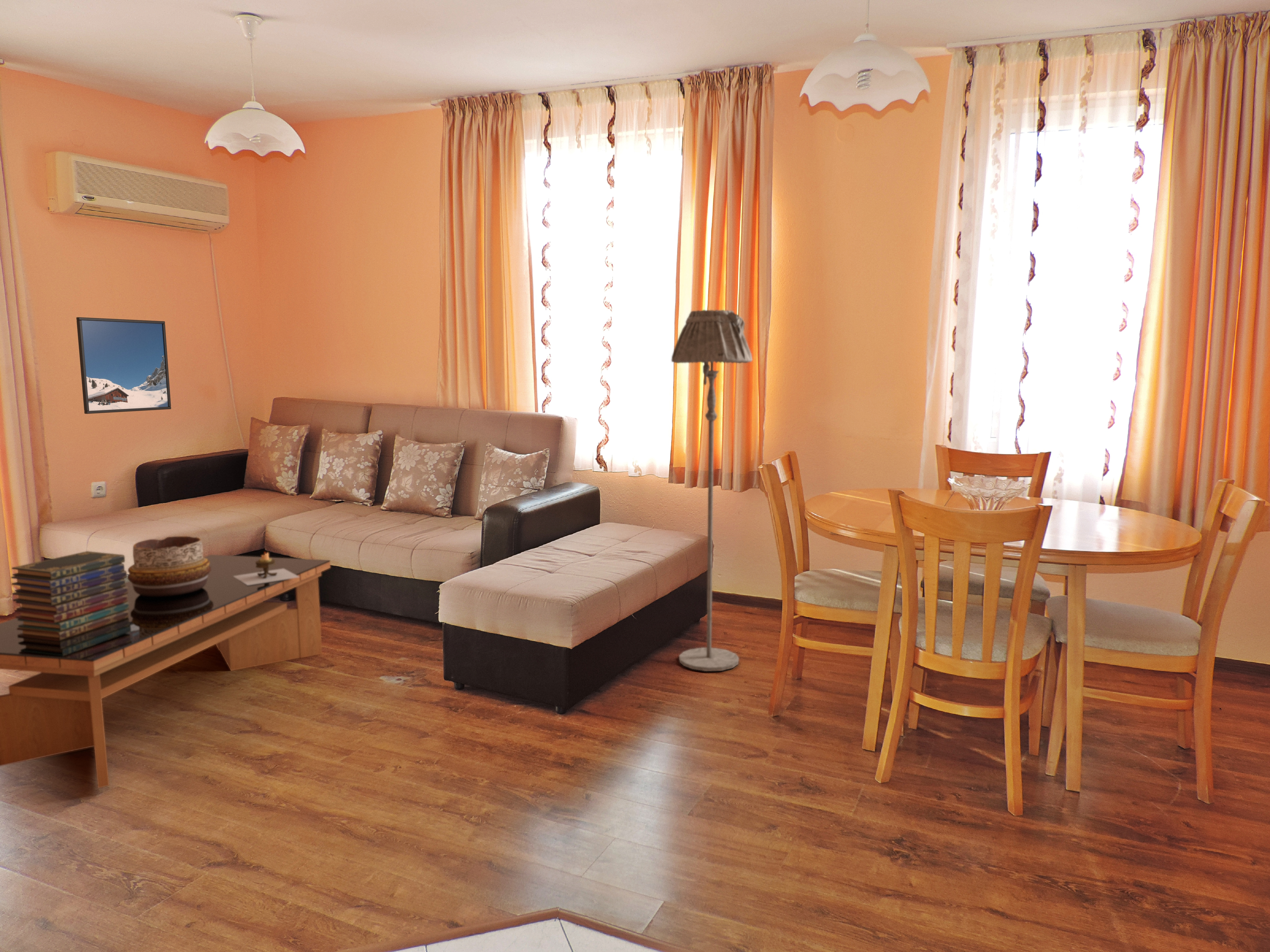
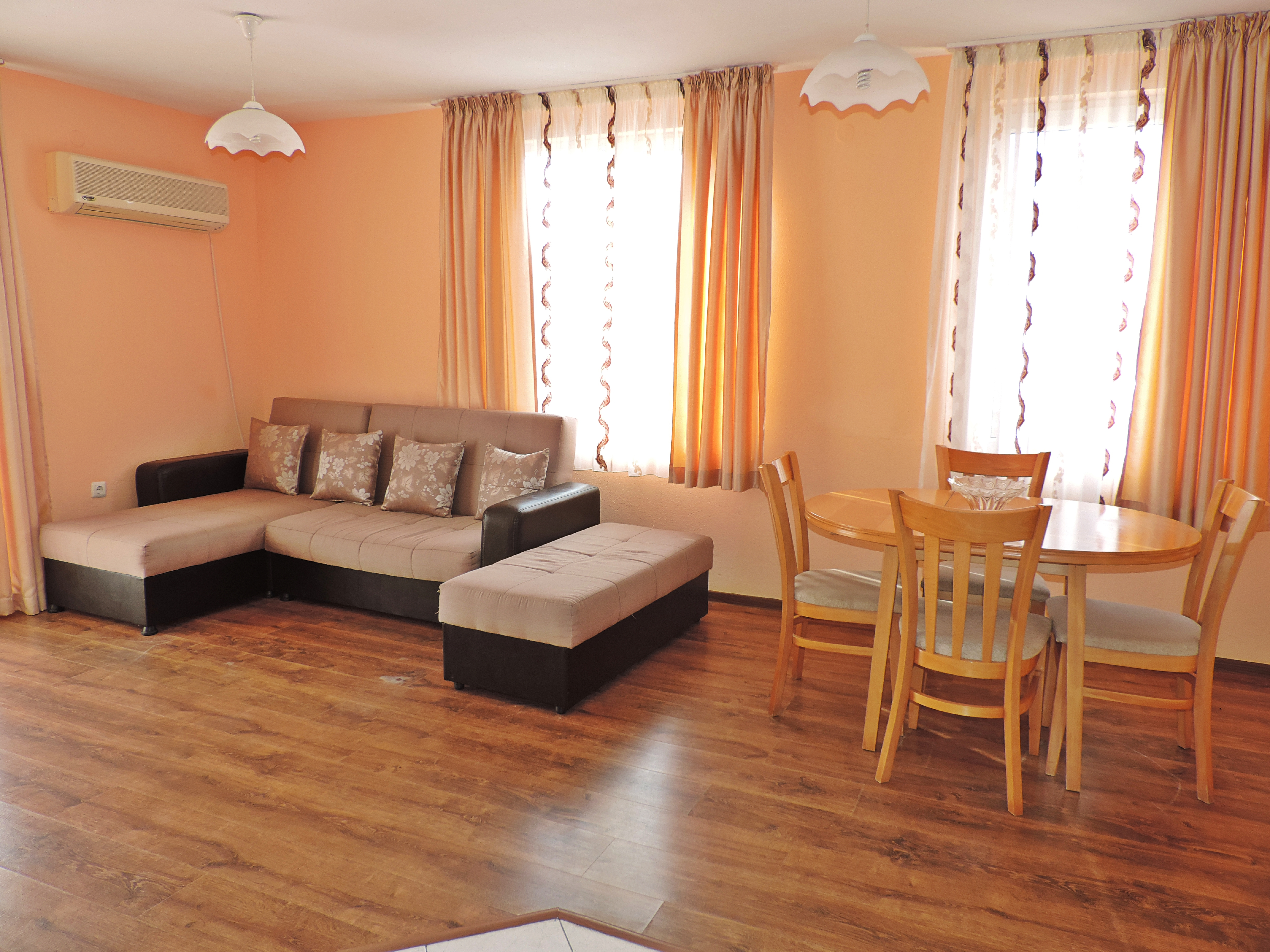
- book stack (72, 593)
- coffee table (169, 650)
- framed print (126, 366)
- candle (265, 564)
- decorative bowl (170, 566)
- floor lamp (710, 490)
